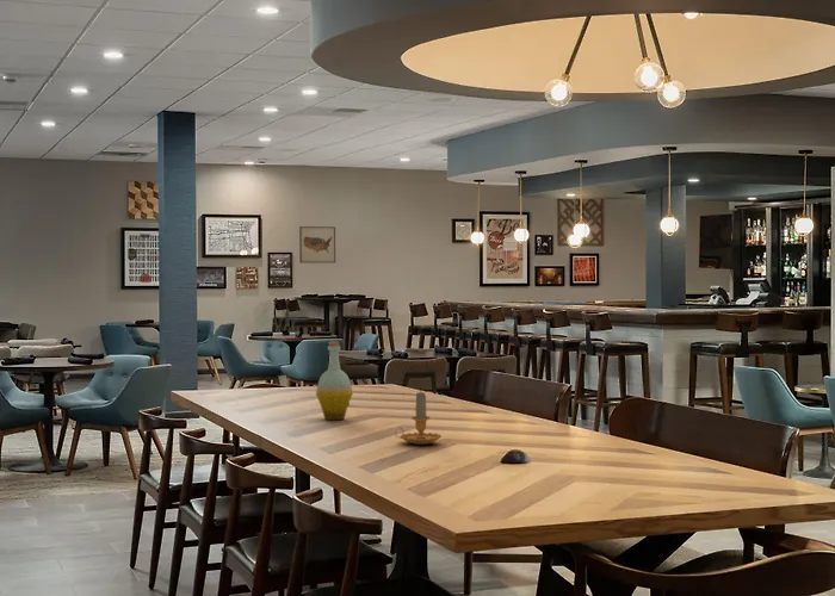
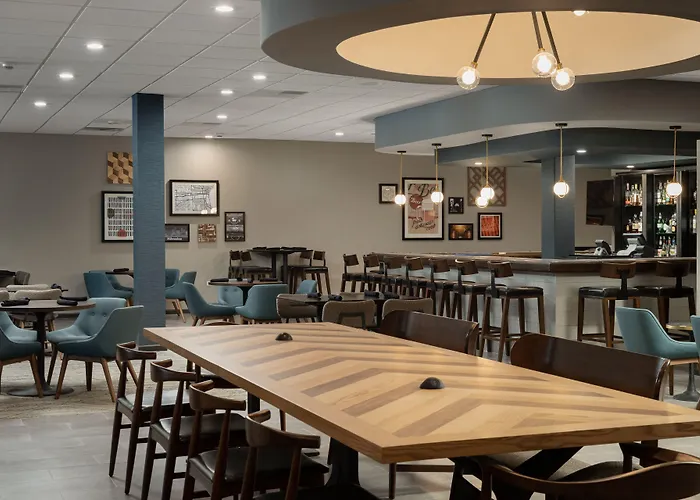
- wall art (317, 244)
- candle (416, 416)
- bottle (334, 380)
